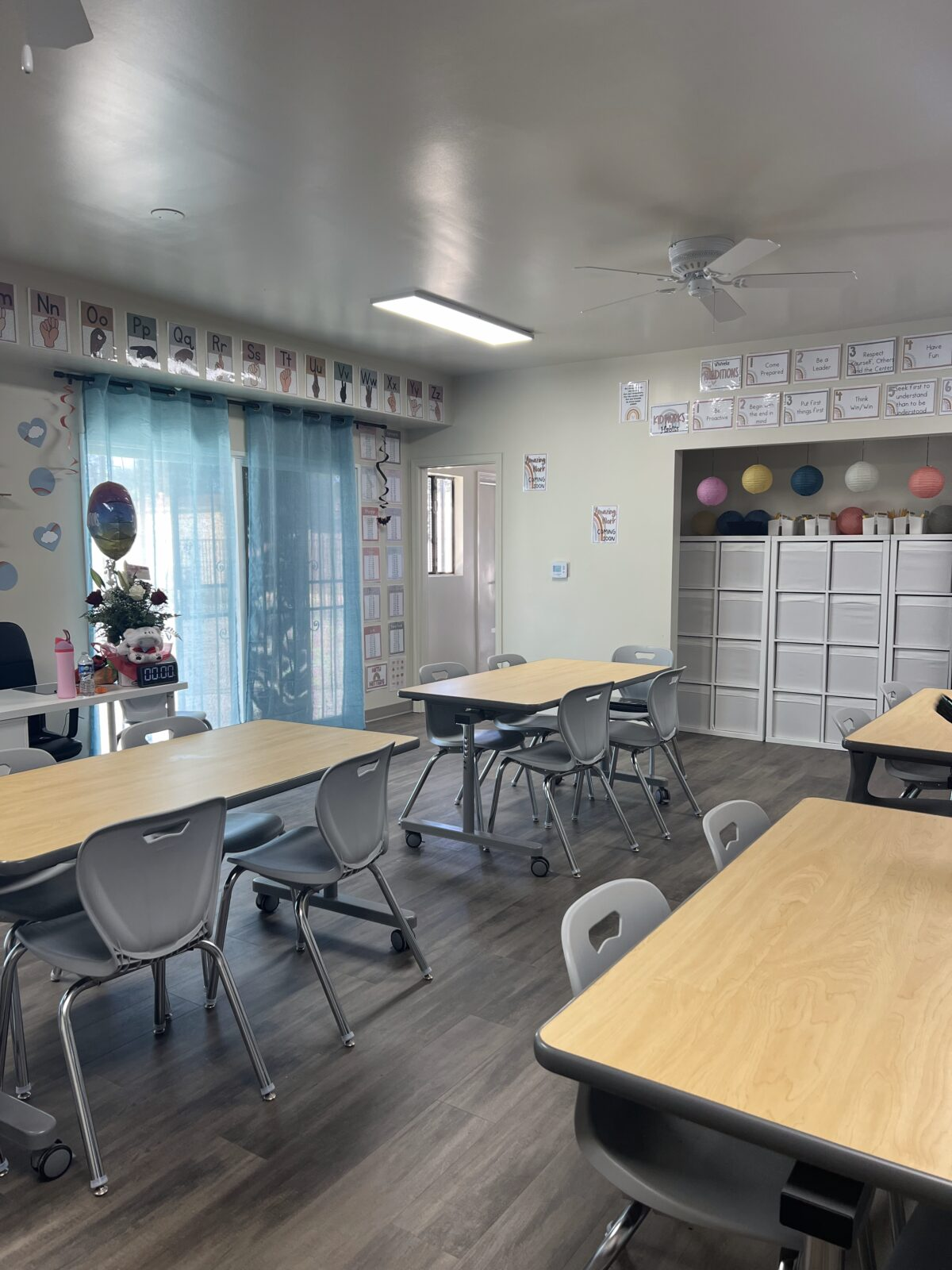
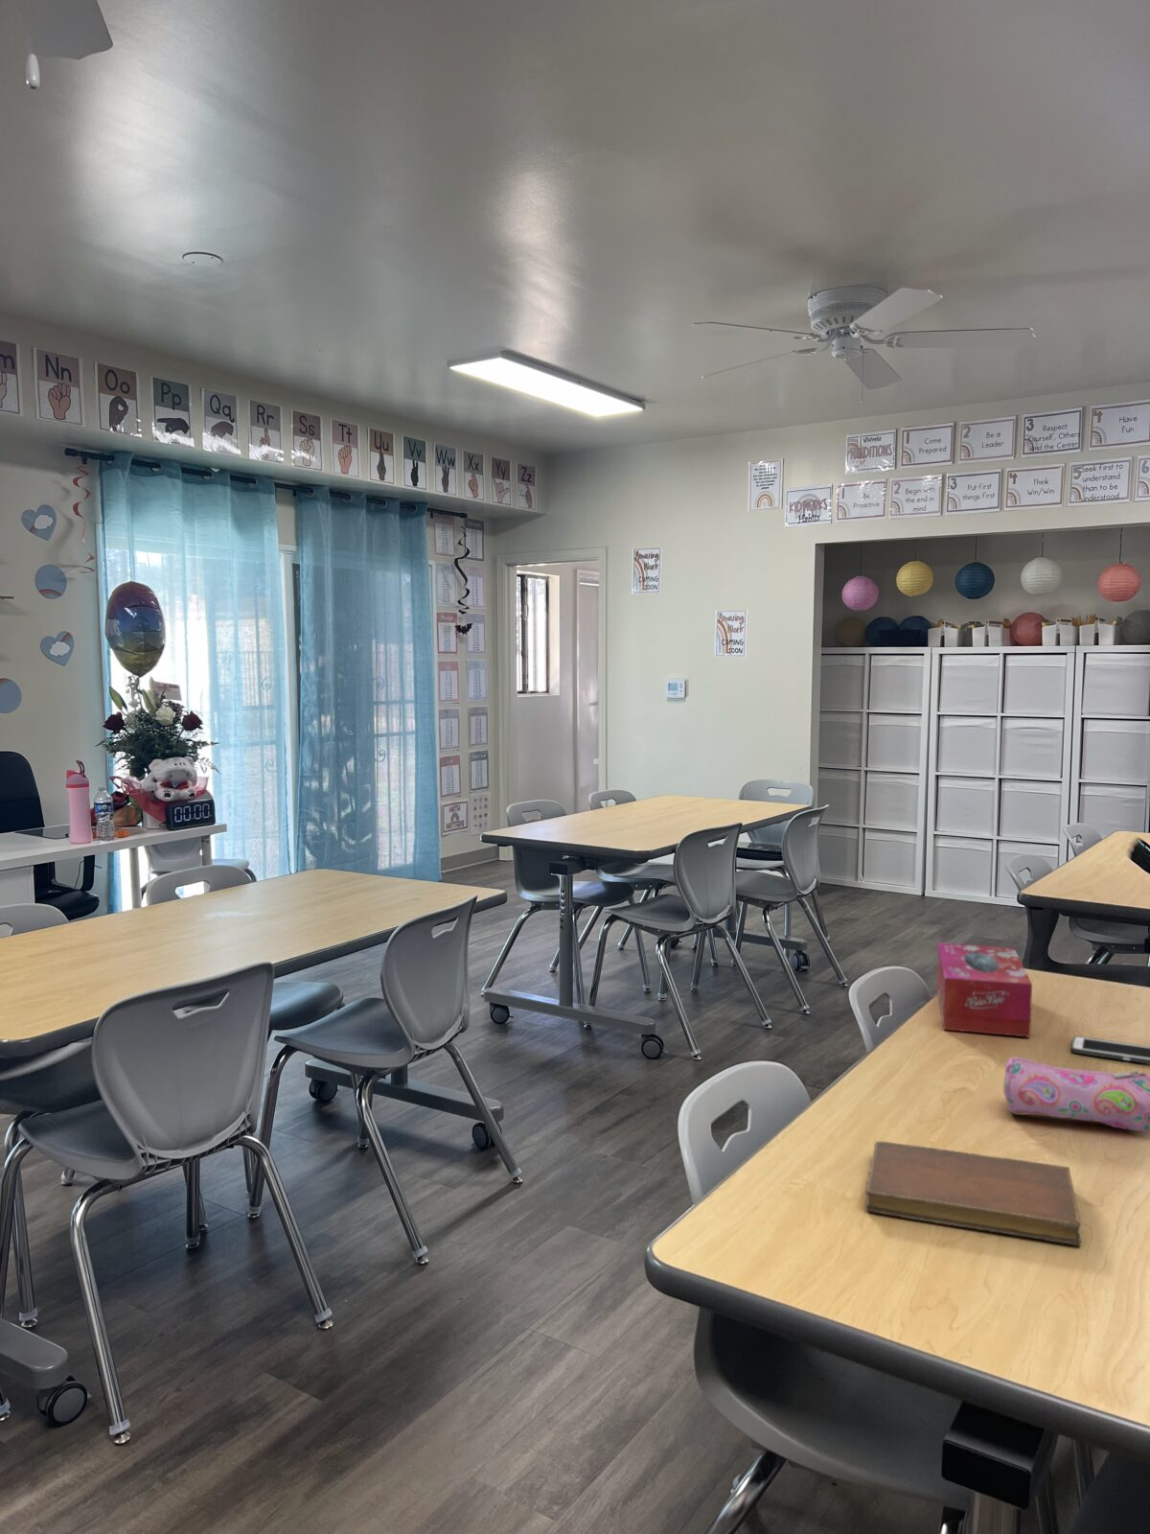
+ notebook (969, 1187)
+ pencil case (1079, 1092)
+ cell phone (1116, 1050)
+ tissue box (981, 986)
